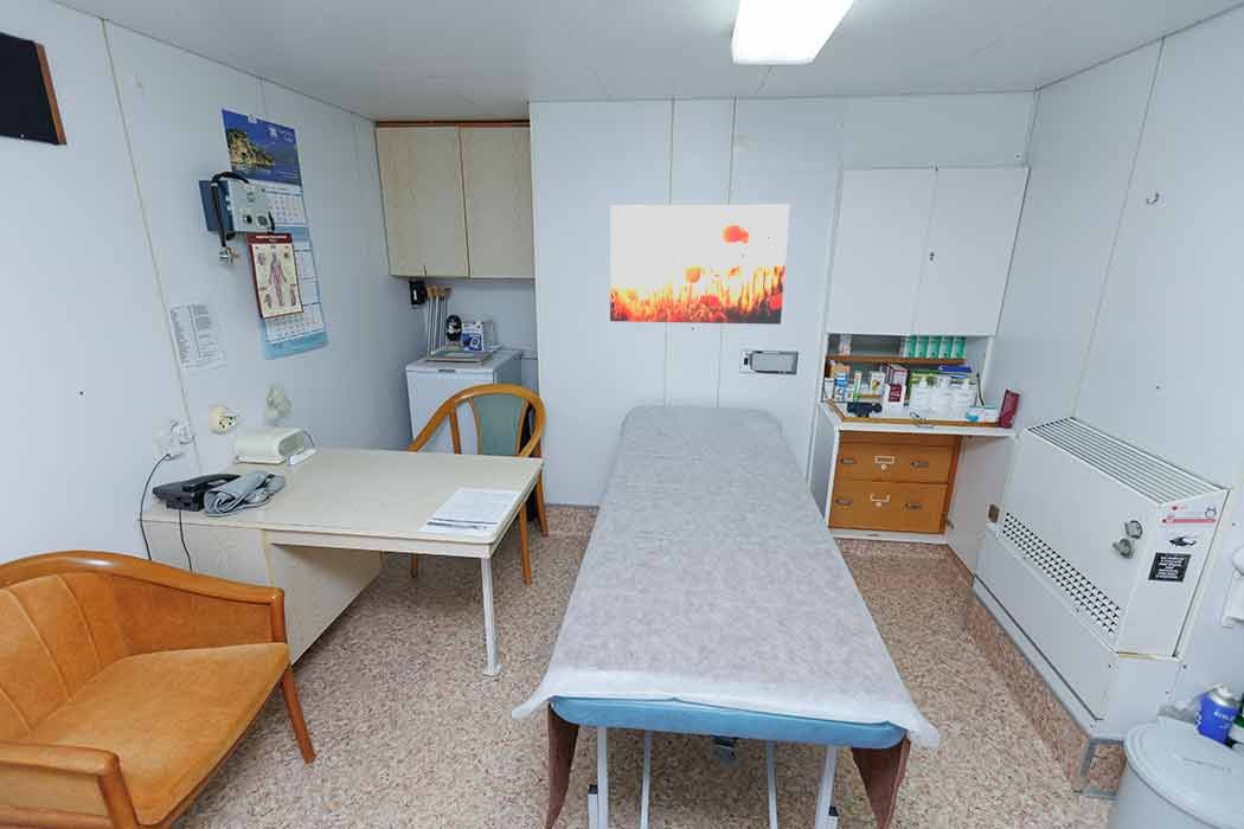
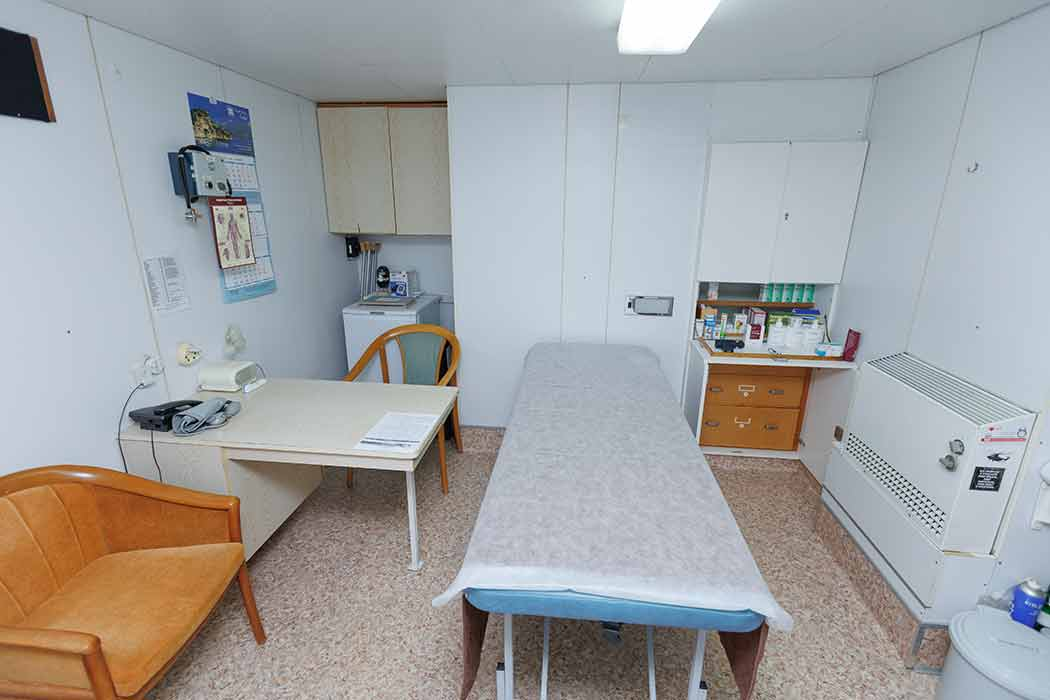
- wall art (695, 265)
